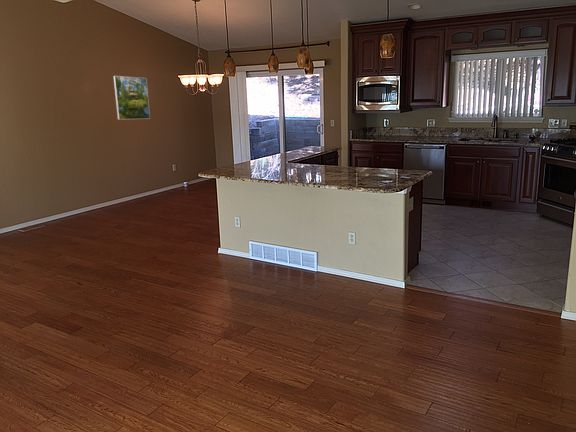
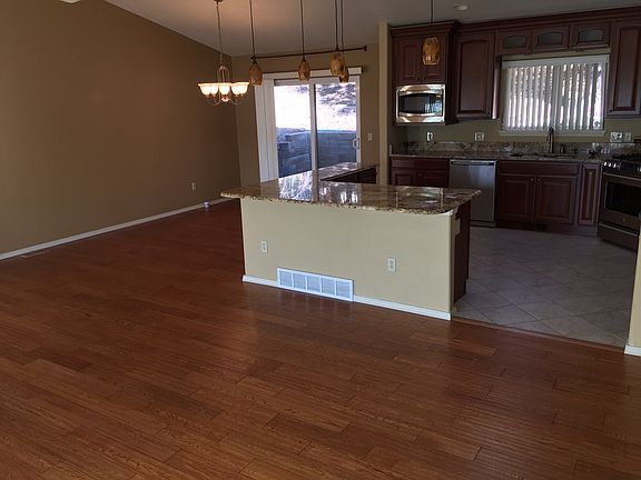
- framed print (132, 98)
